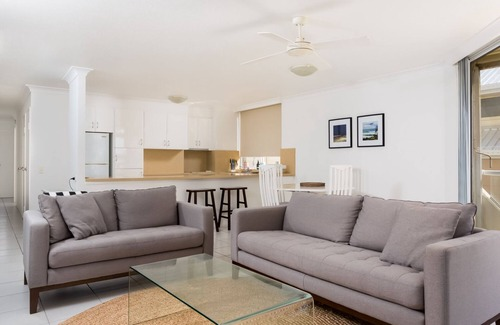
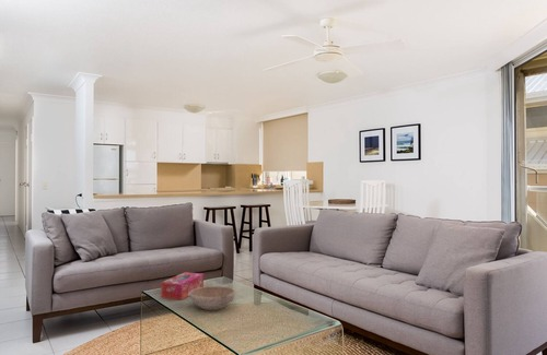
+ bowl (212, 298)
+ tissue box (183, 285)
